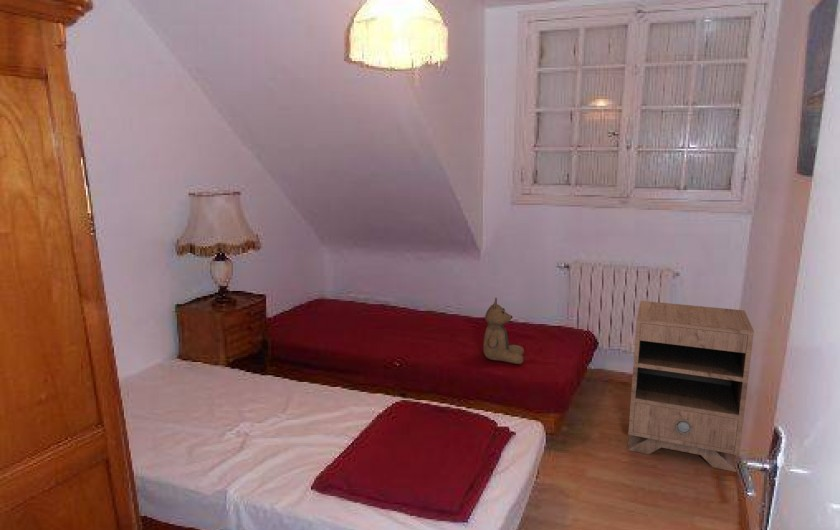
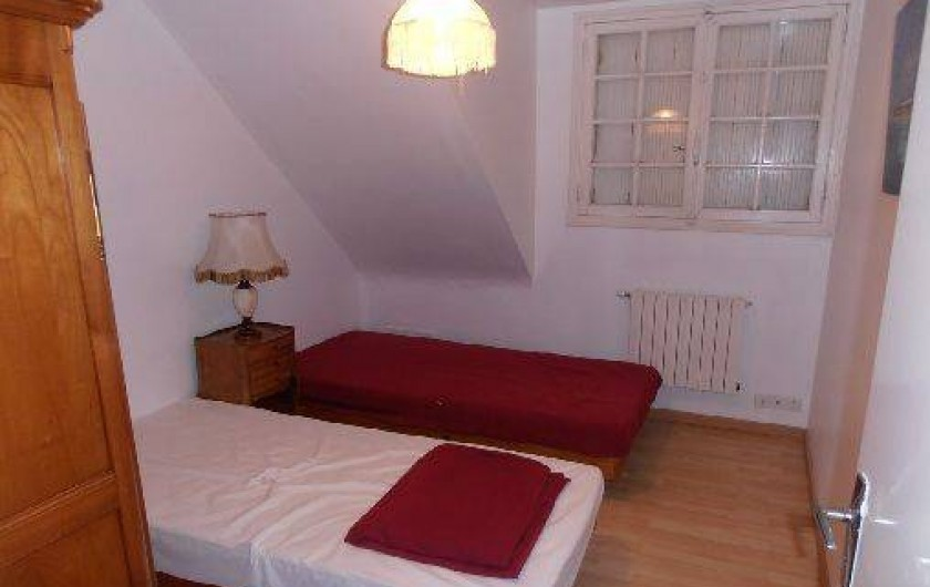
- nightstand (685, 382)
- teddy bear (504, 329)
